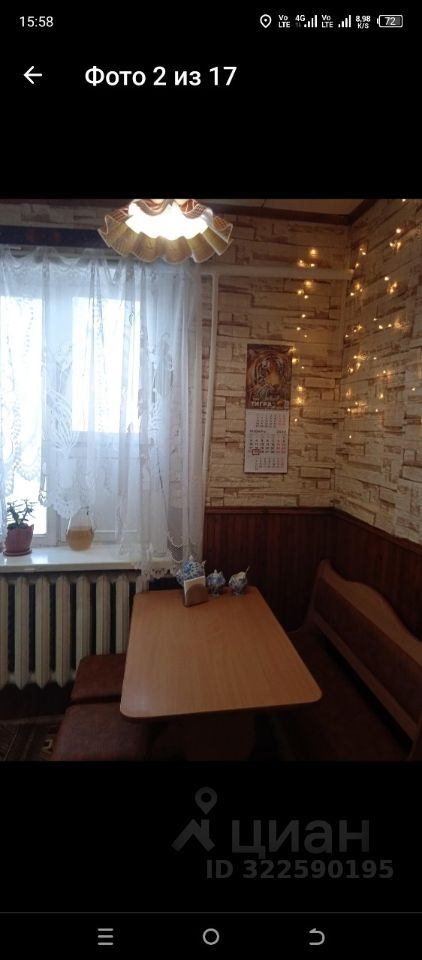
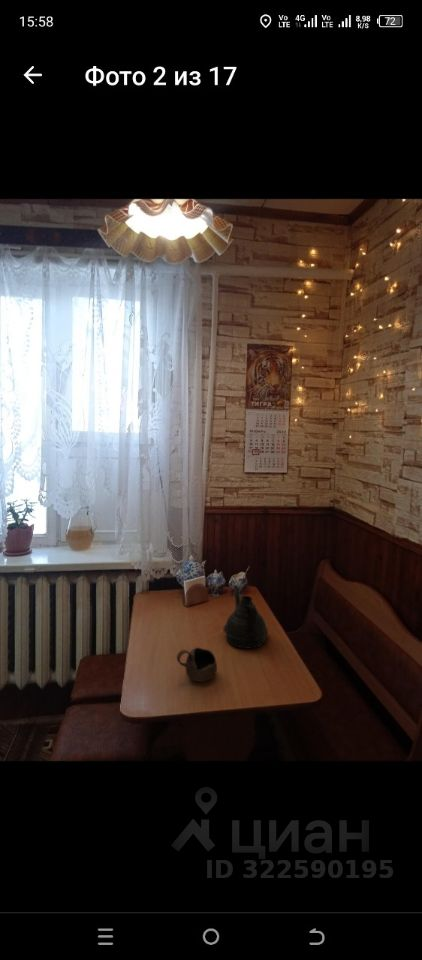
+ cup (196, 660)
+ teapot (244, 614)
